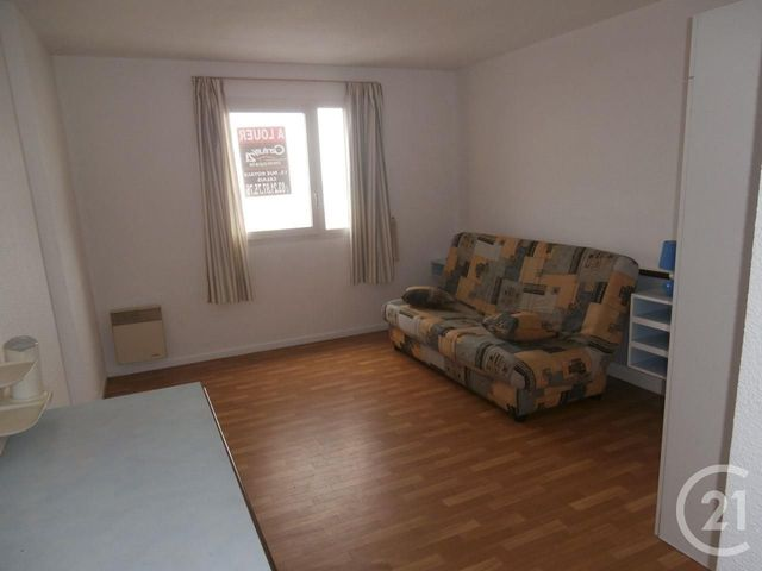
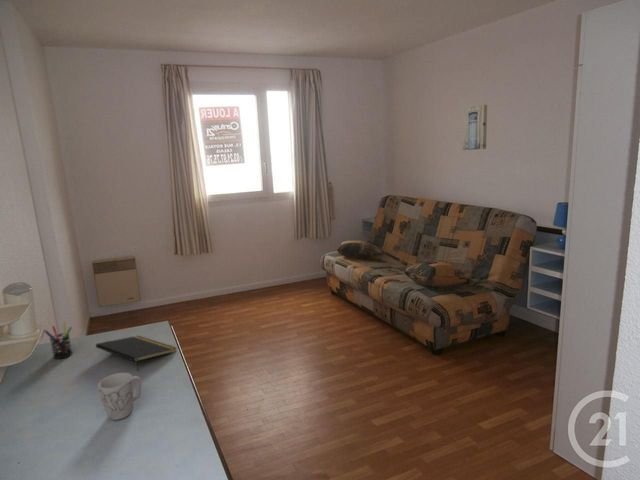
+ wall art (474, 128)
+ notepad (136, 347)
+ pen holder (61, 339)
+ mug (122, 394)
